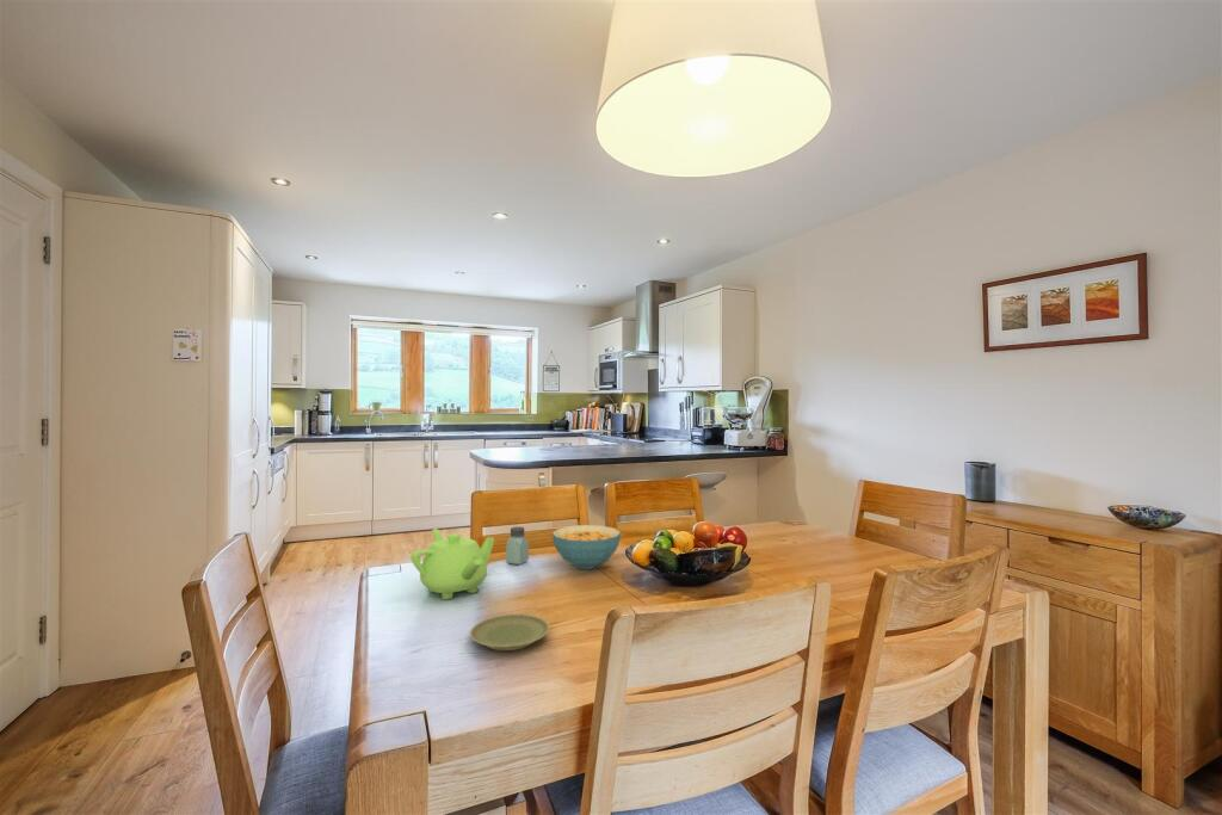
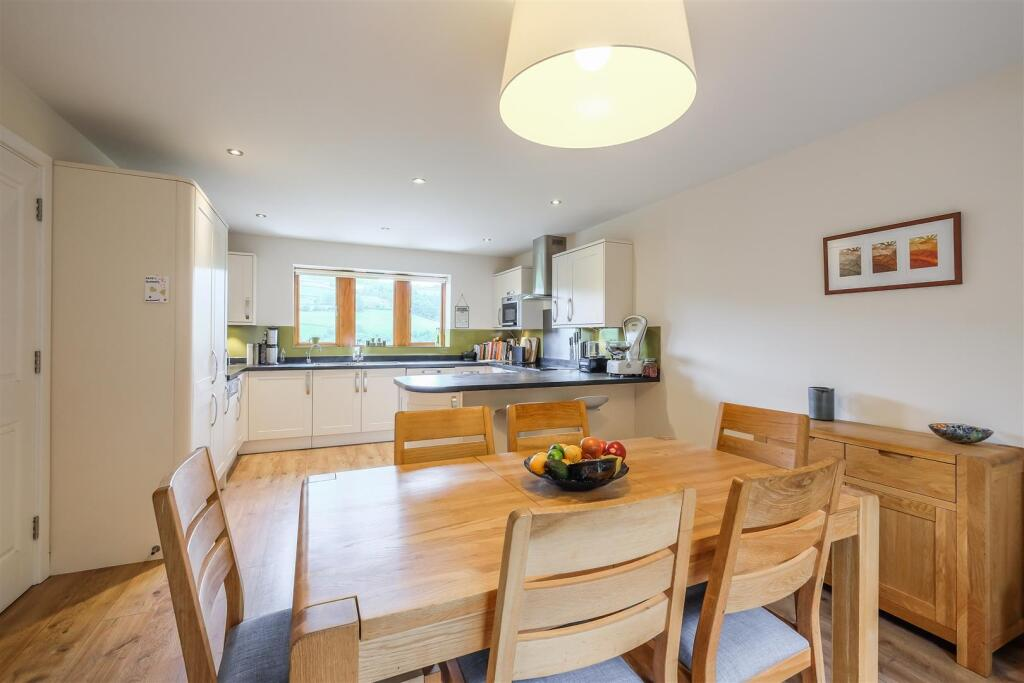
- plate (510, 634)
- saltshaker (517, 544)
- teapot (455, 562)
- cereal bowl (586, 549)
